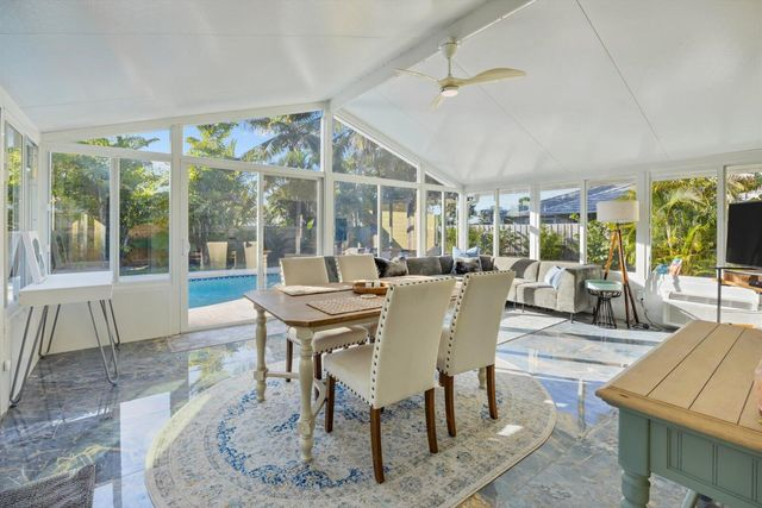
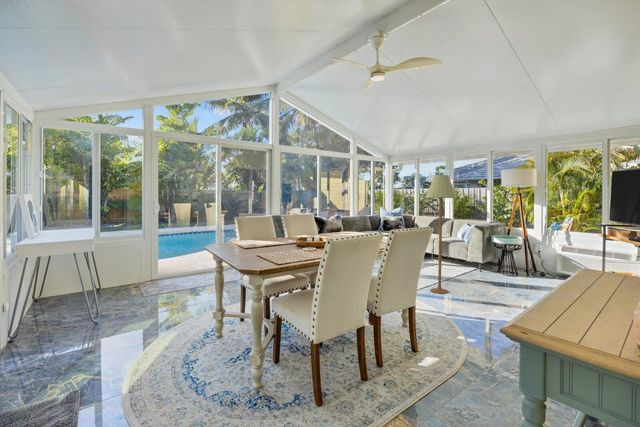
+ floor lamp (440, 233)
